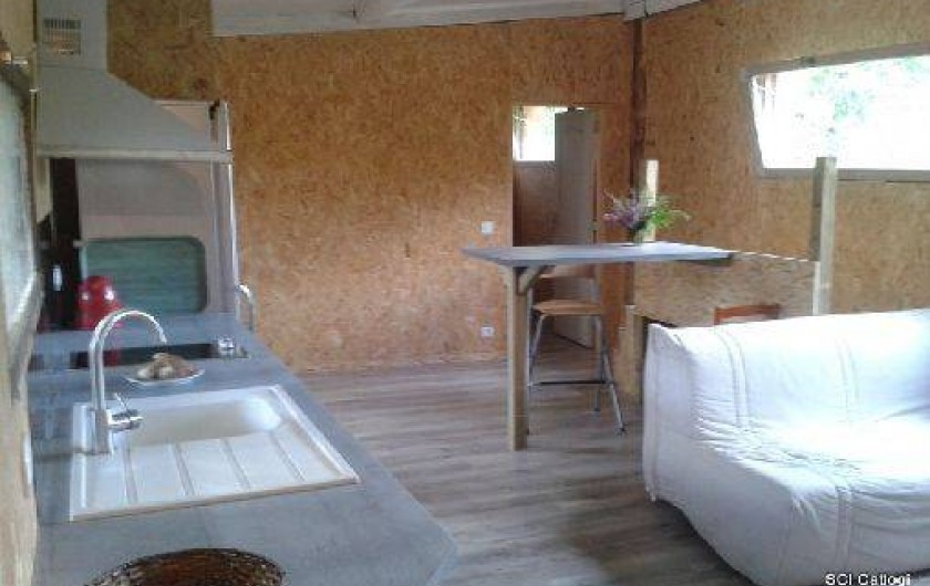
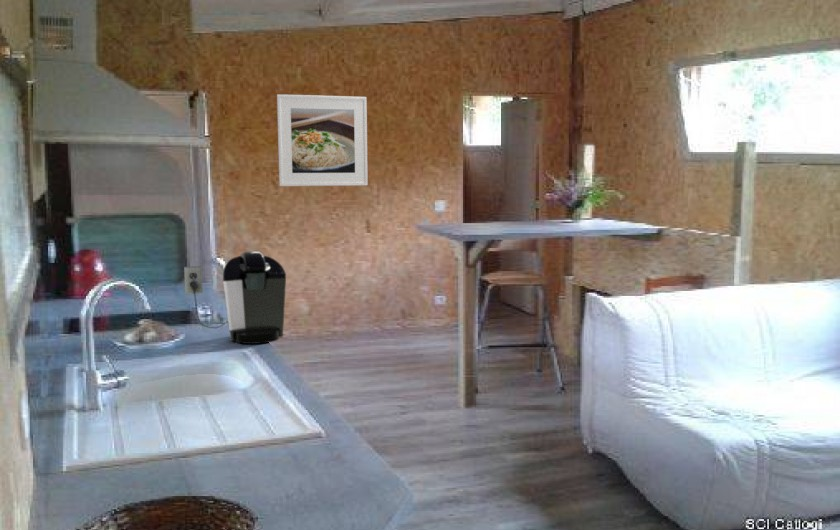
+ coffee maker (237, 295)
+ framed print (323, 141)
